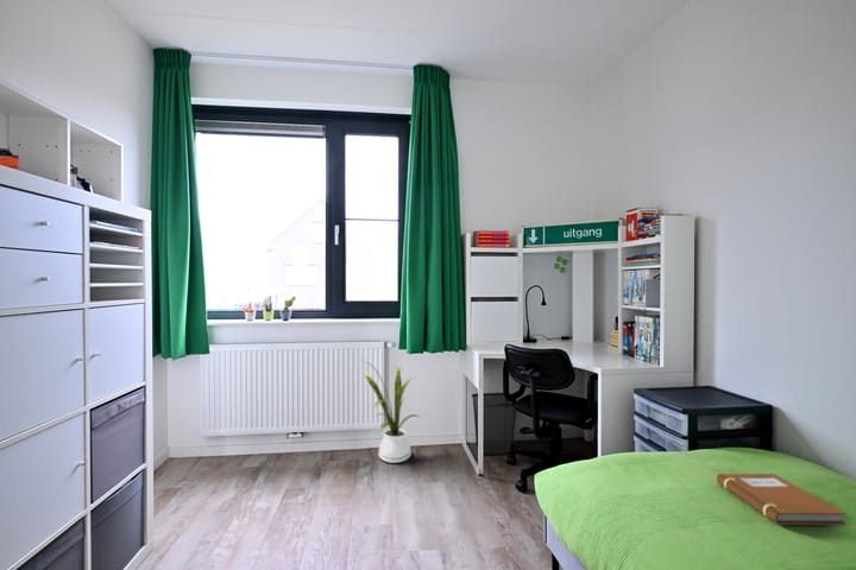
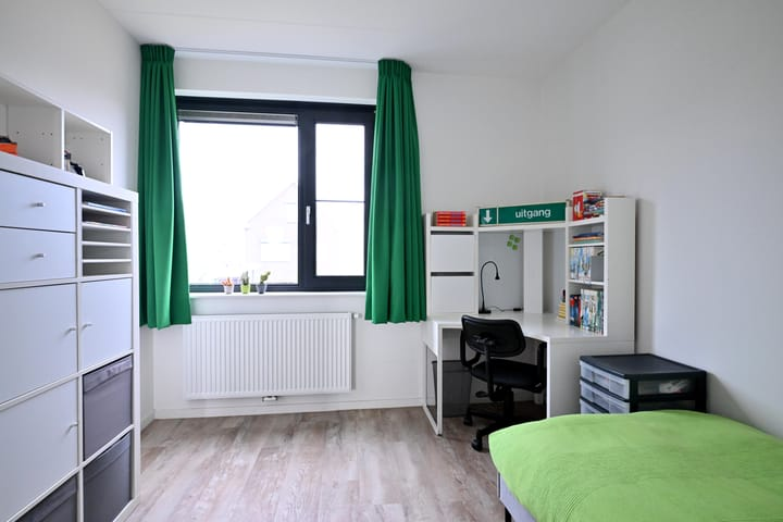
- house plant (390, 406)
- notebook (773, 495)
